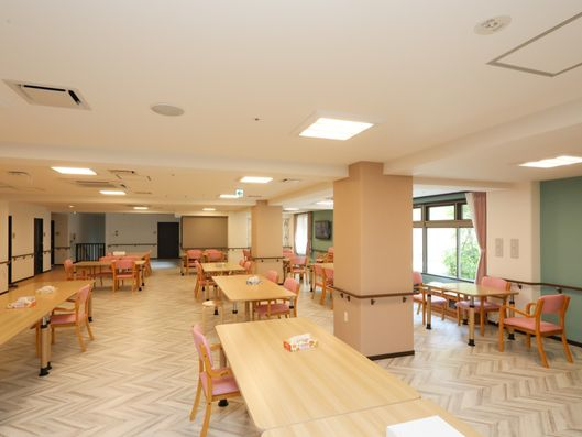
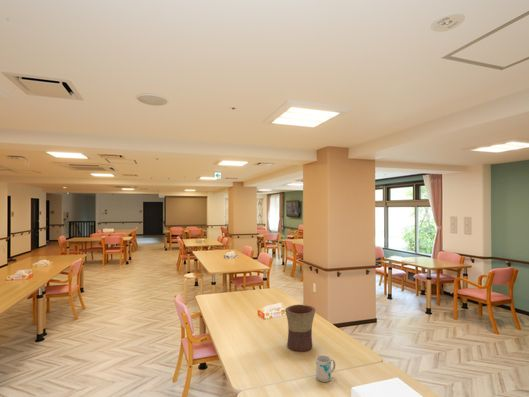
+ flower pot (300, 326)
+ mug (326, 367)
